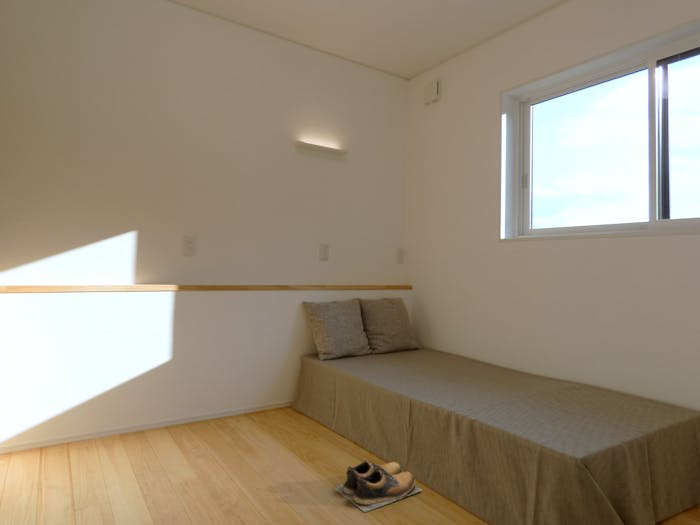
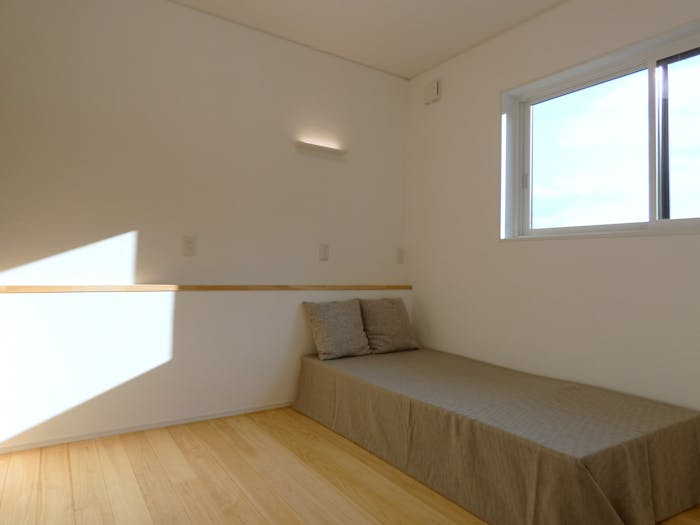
- shoes (377, 476)
